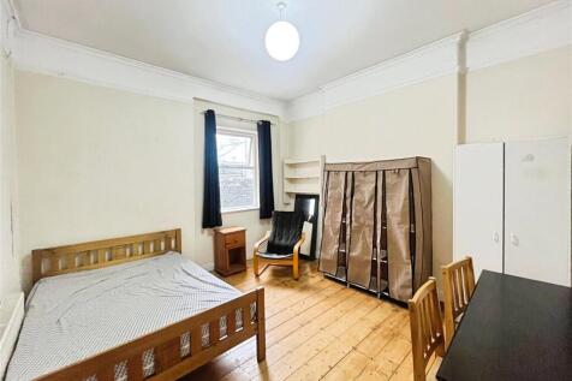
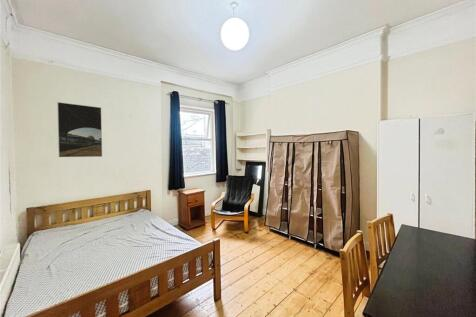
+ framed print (81, 131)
